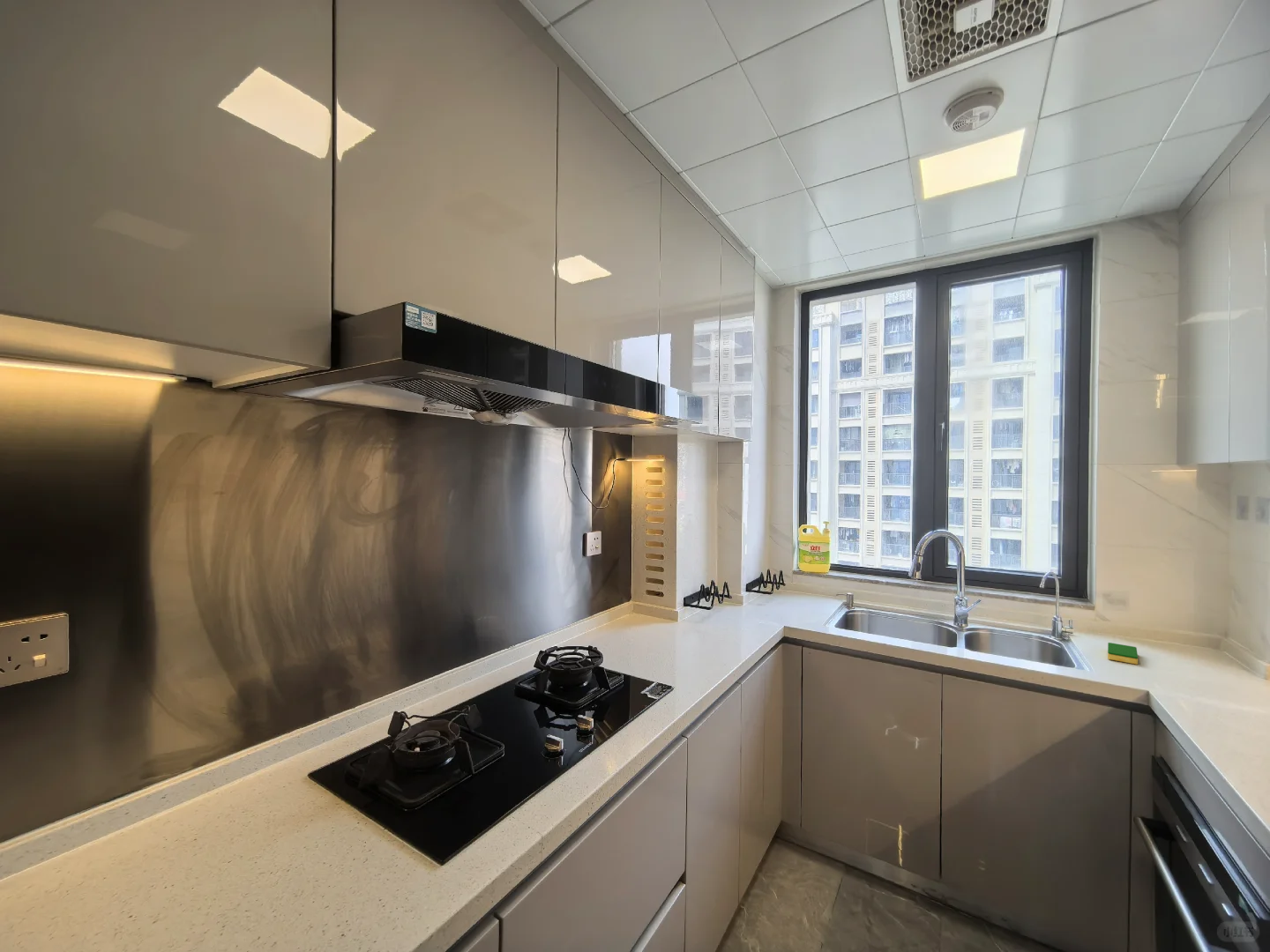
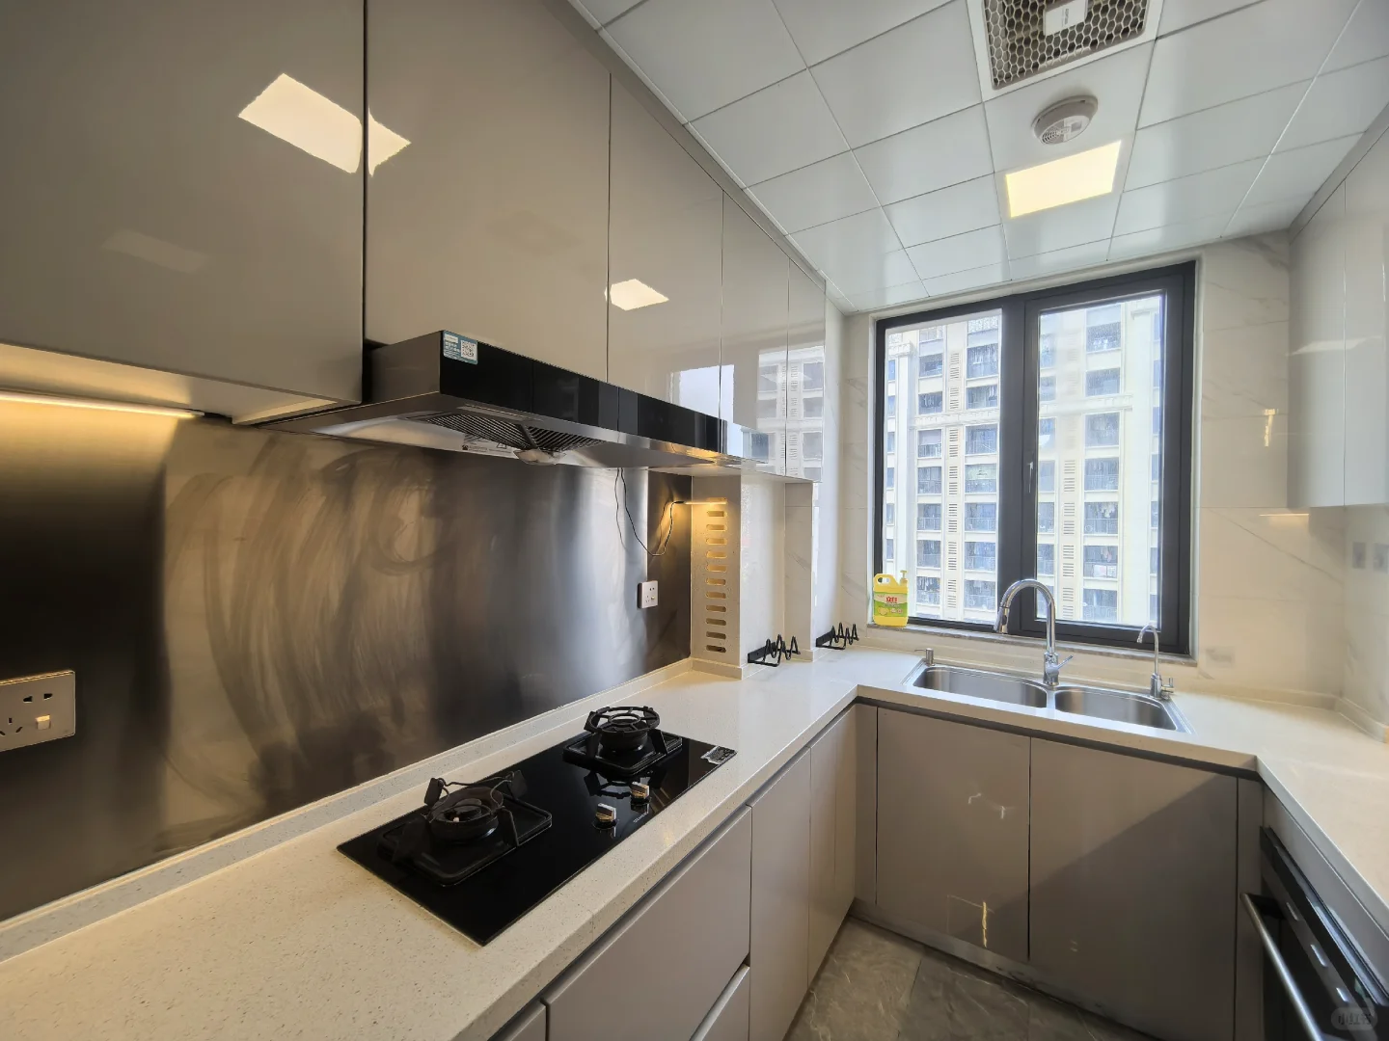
- dish sponge (1122, 652)
